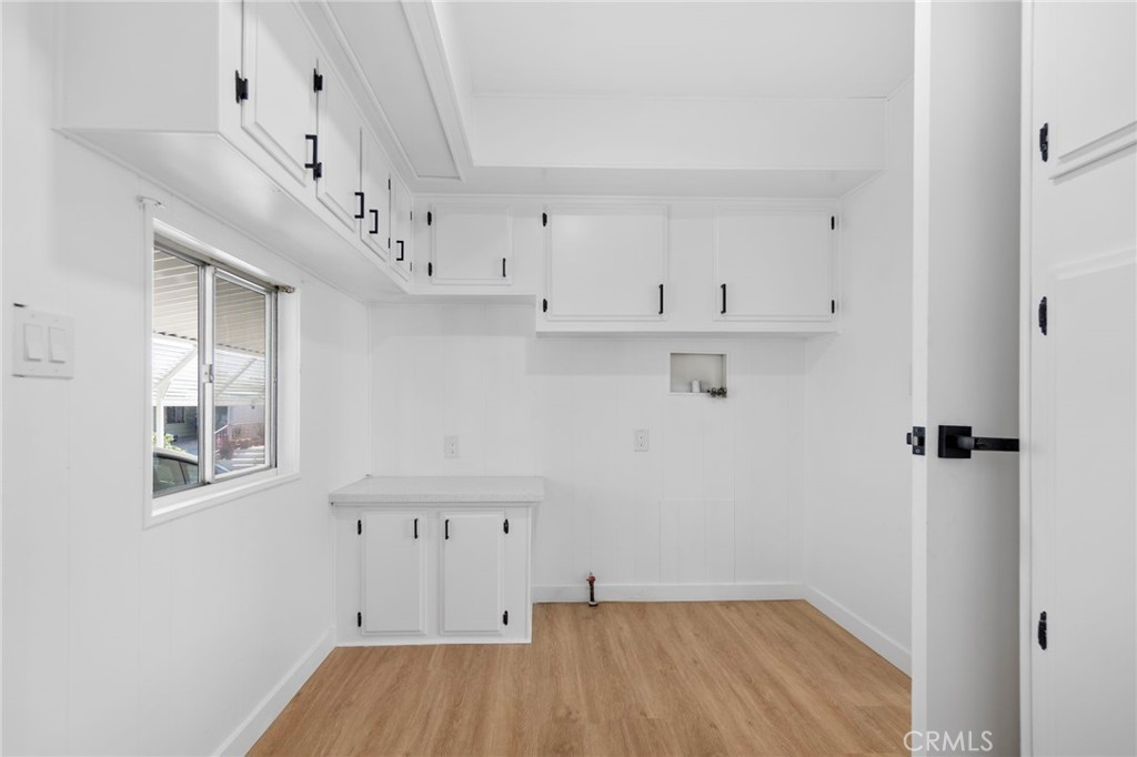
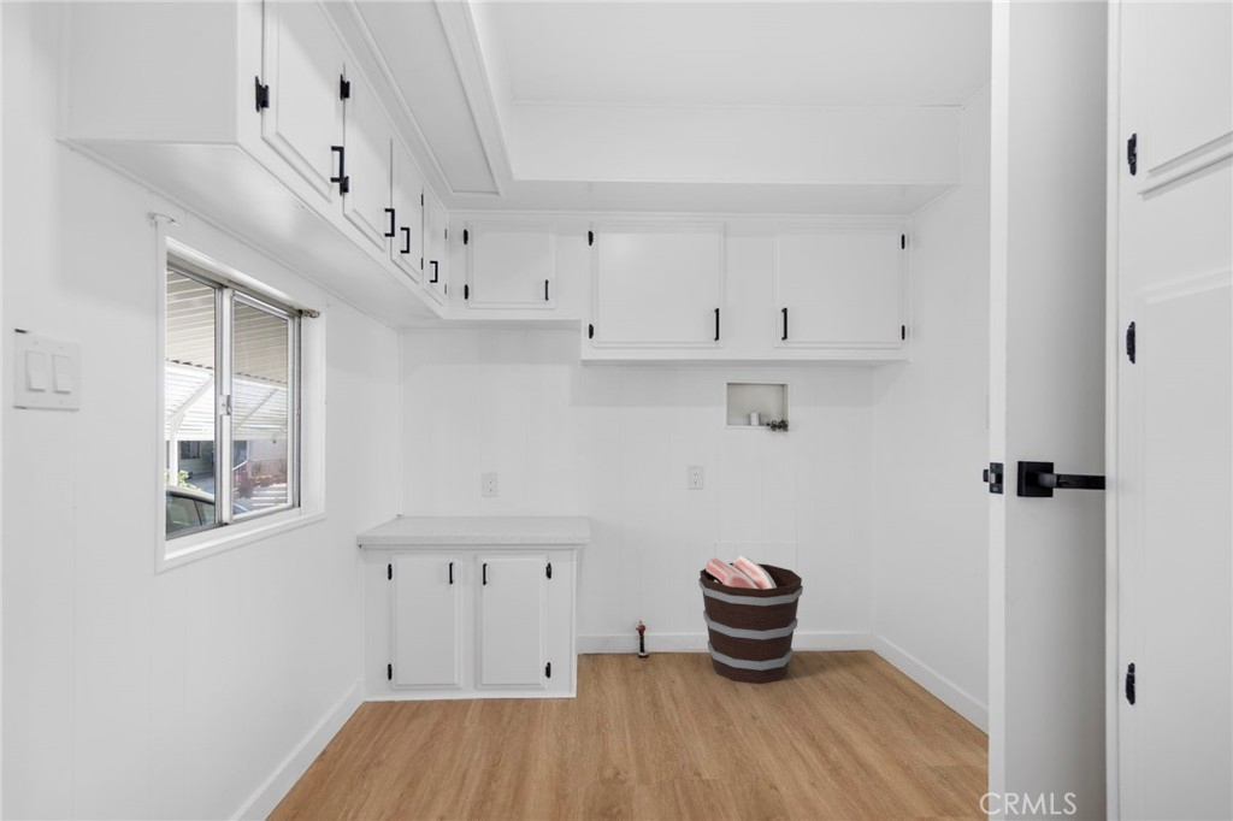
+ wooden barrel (749, 615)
